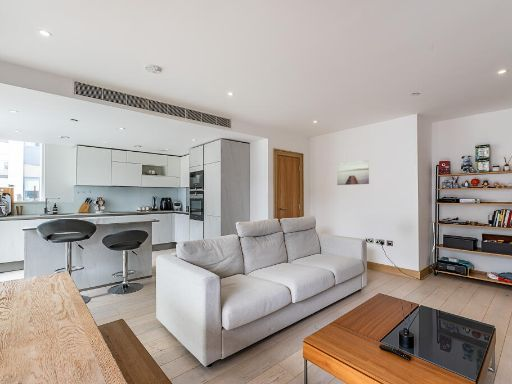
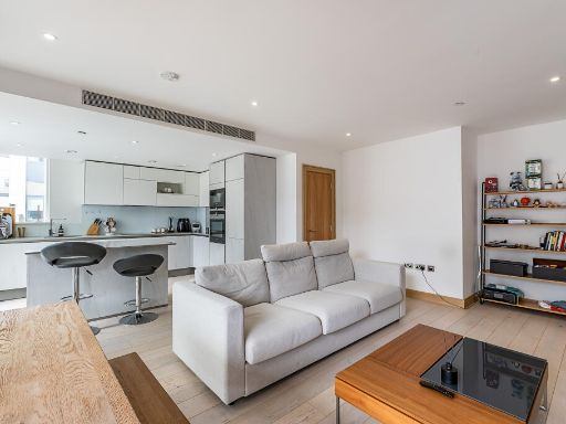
- wall art (352, 173)
